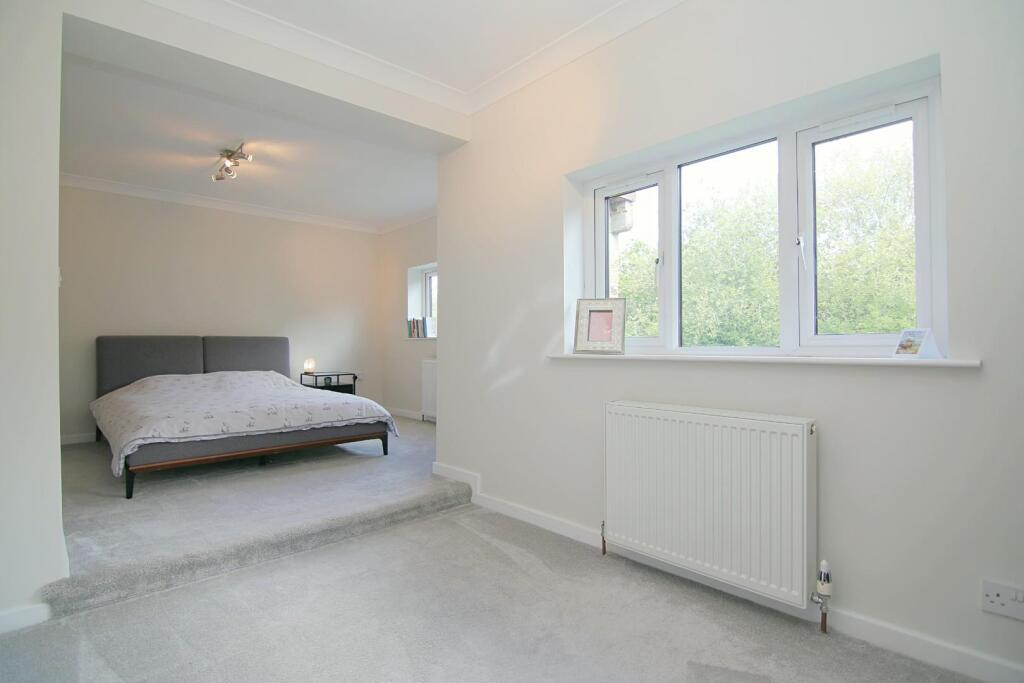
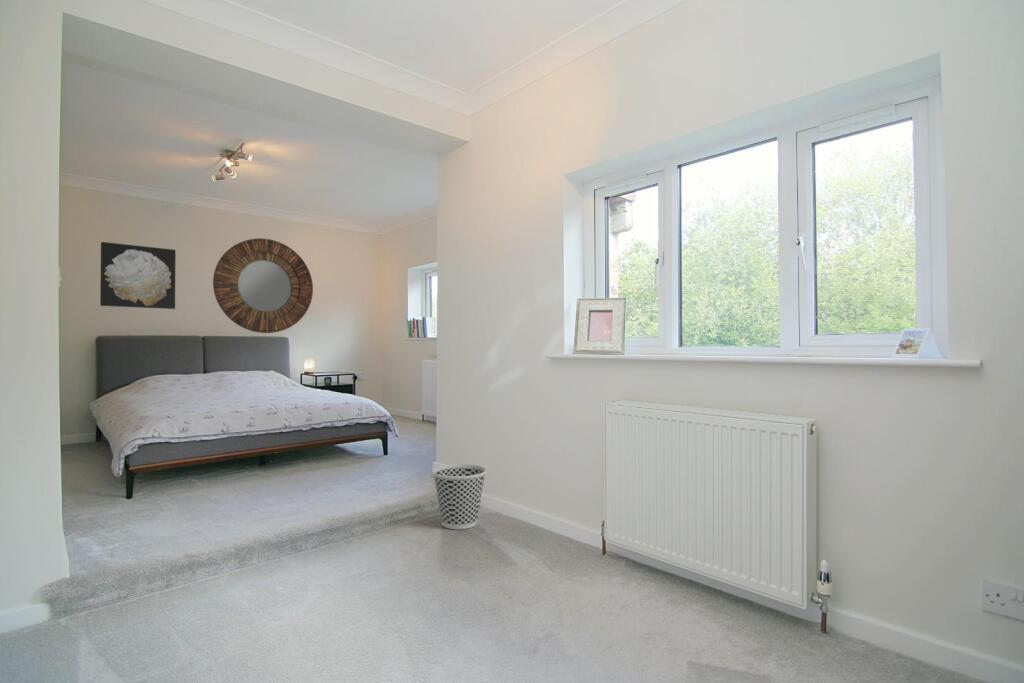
+ home mirror (265, 286)
+ wastebasket (459, 496)
+ wall art (139, 276)
